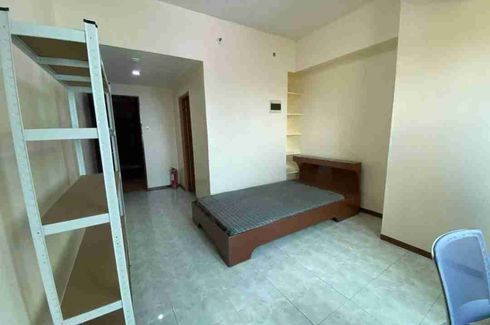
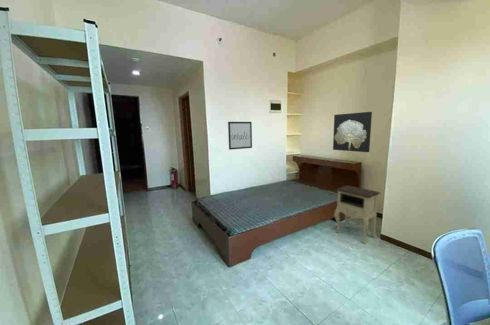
+ nightstand (355, 212)
+ wall art (350, 132)
+ wall art (240, 135)
